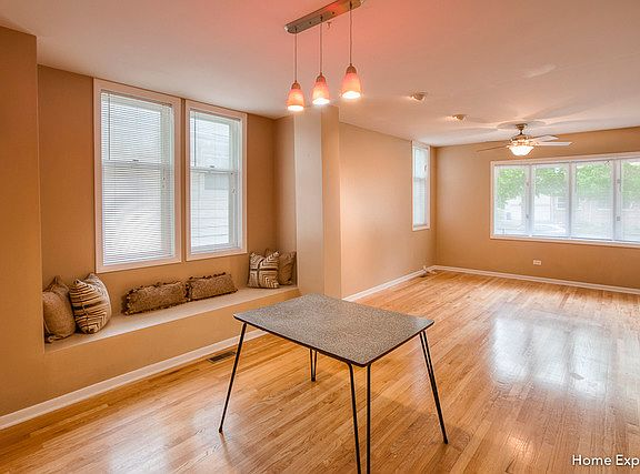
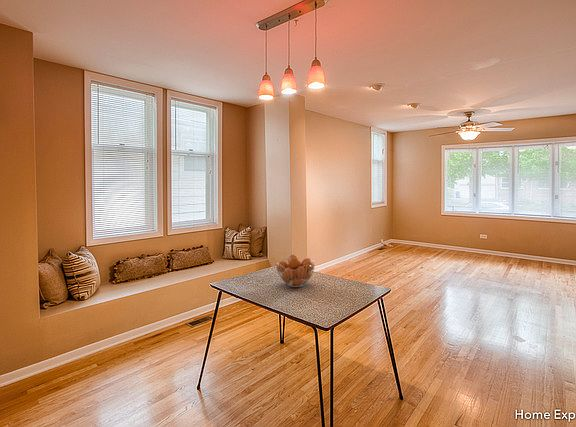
+ fruit basket (295, 270)
